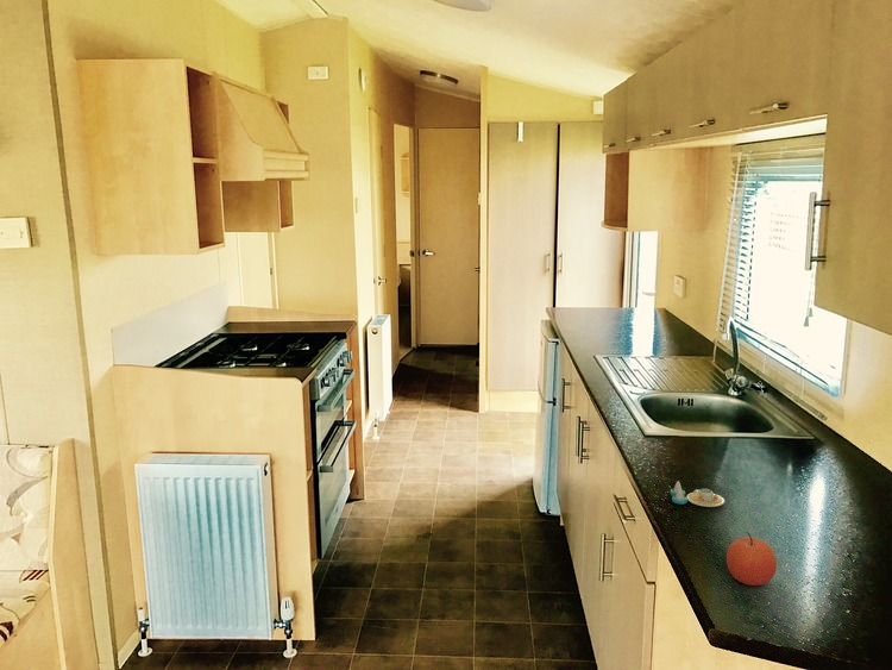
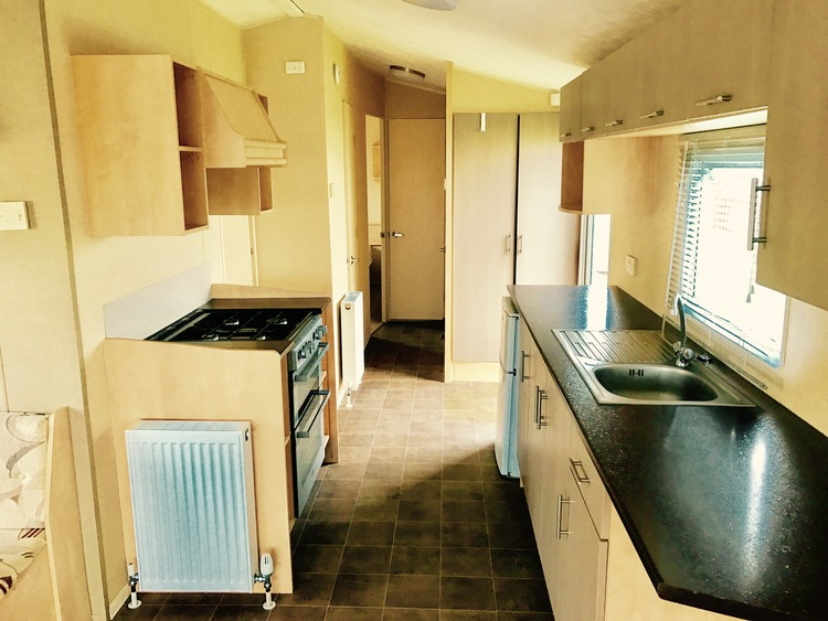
- apple (750, 556)
- salt and pepper shaker set (697, 493)
